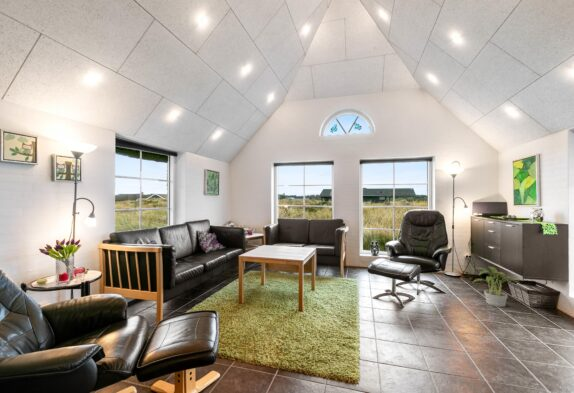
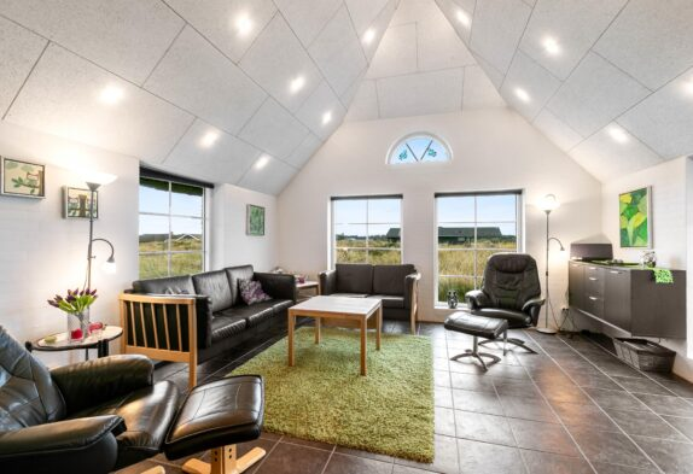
- potted plant (496, 286)
